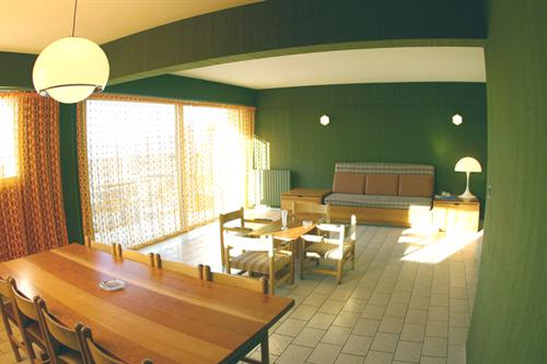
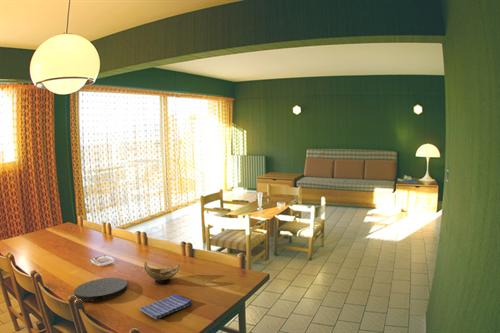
+ decorative bowl (162, 269)
+ plate (101, 288)
+ dish towel (166, 305)
